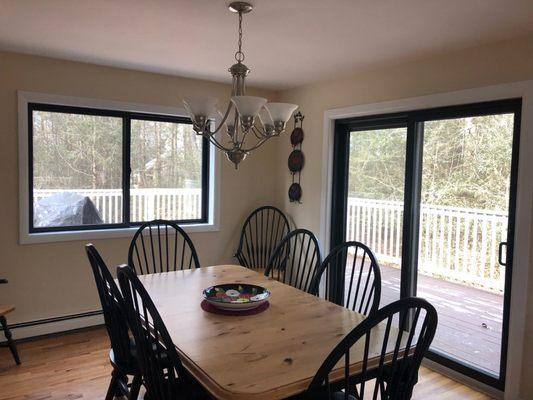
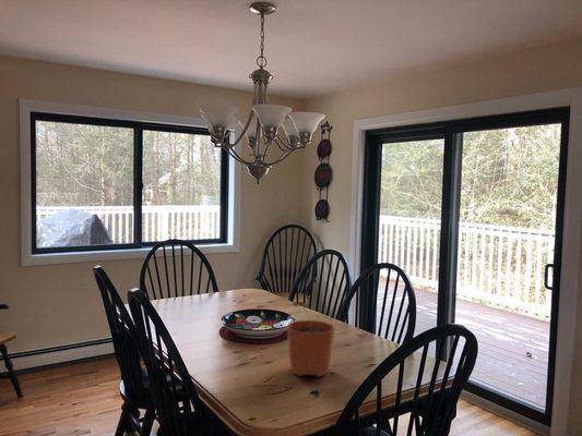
+ plant pot (310, 337)
